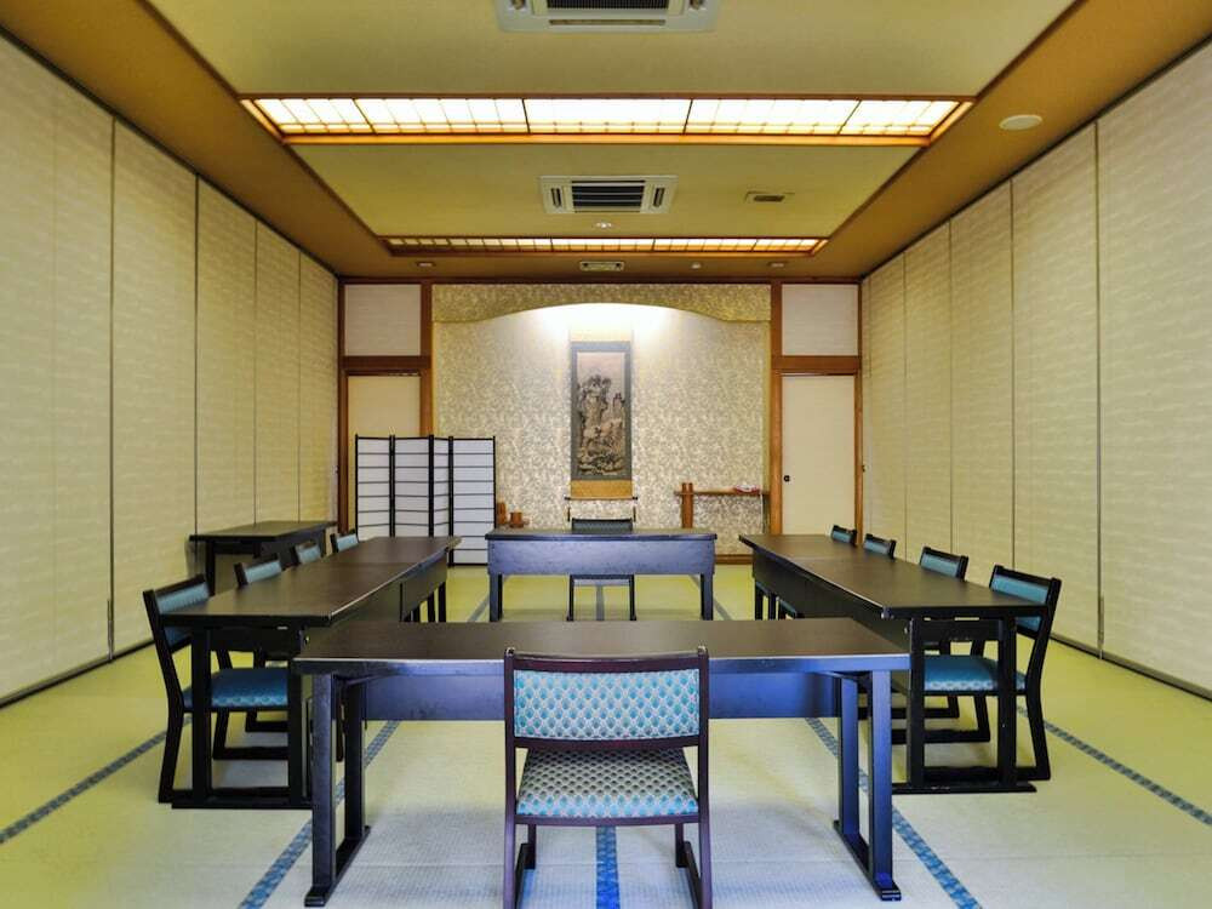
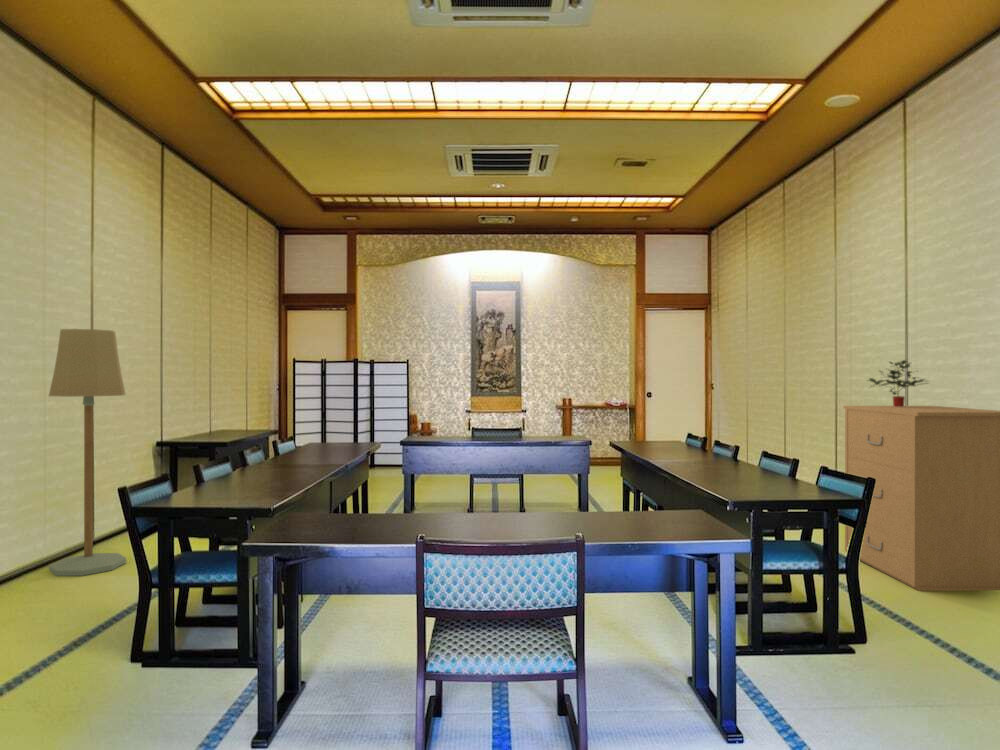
+ potted plant (896, 383)
+ filing cabinet (924, 489)
+ floor lamp (88, 448)
